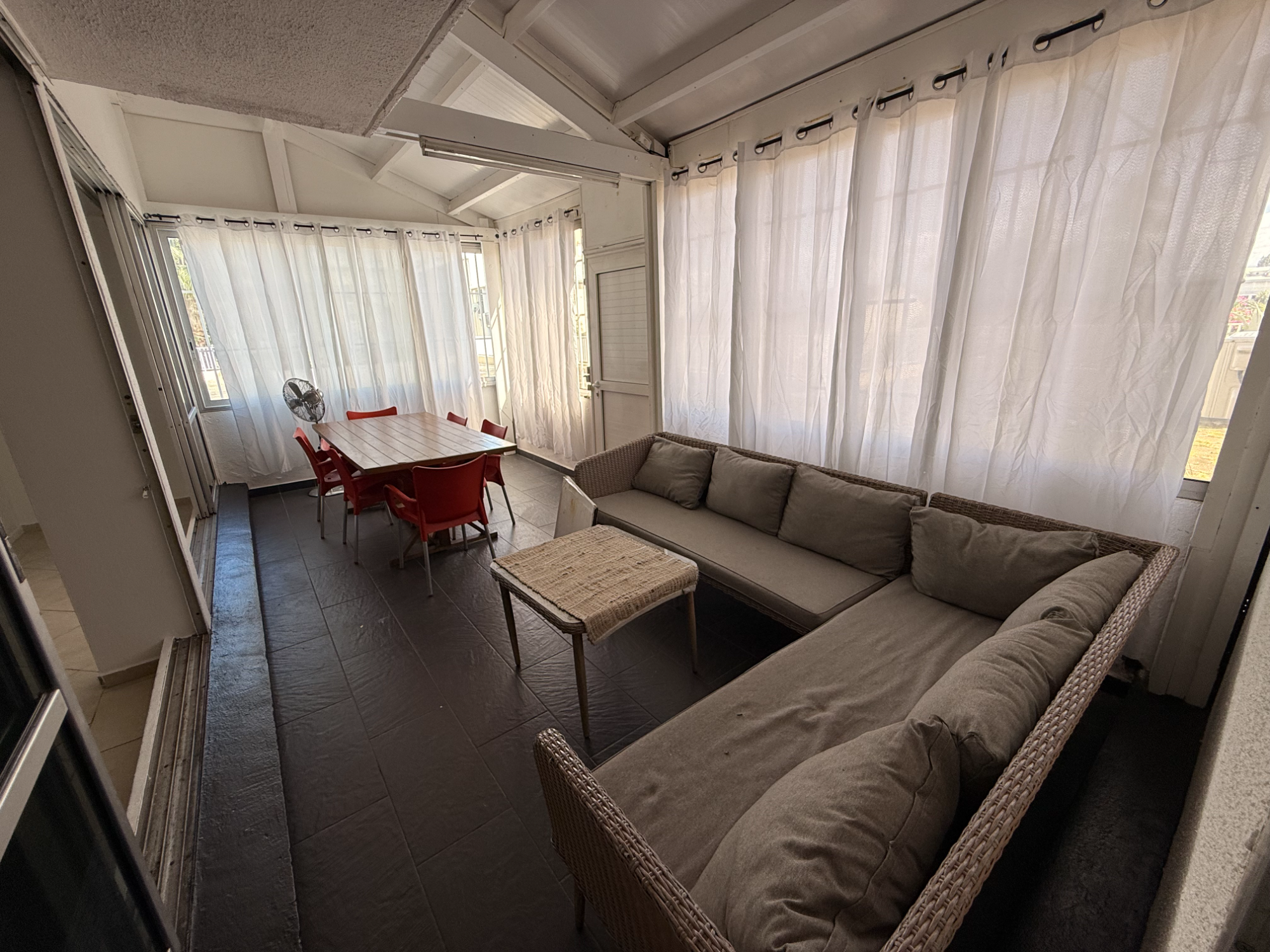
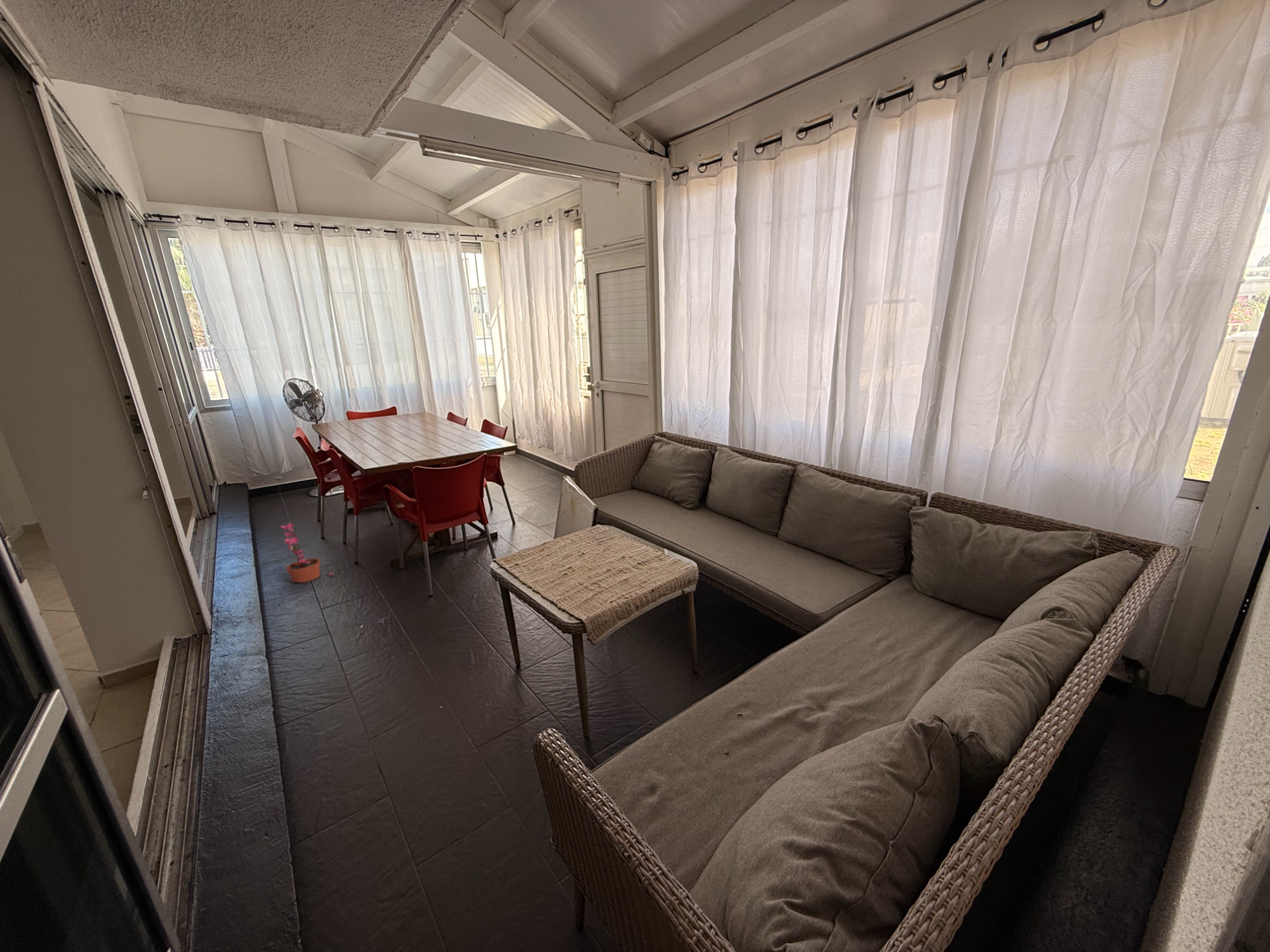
+ potted plant (302, 550)
